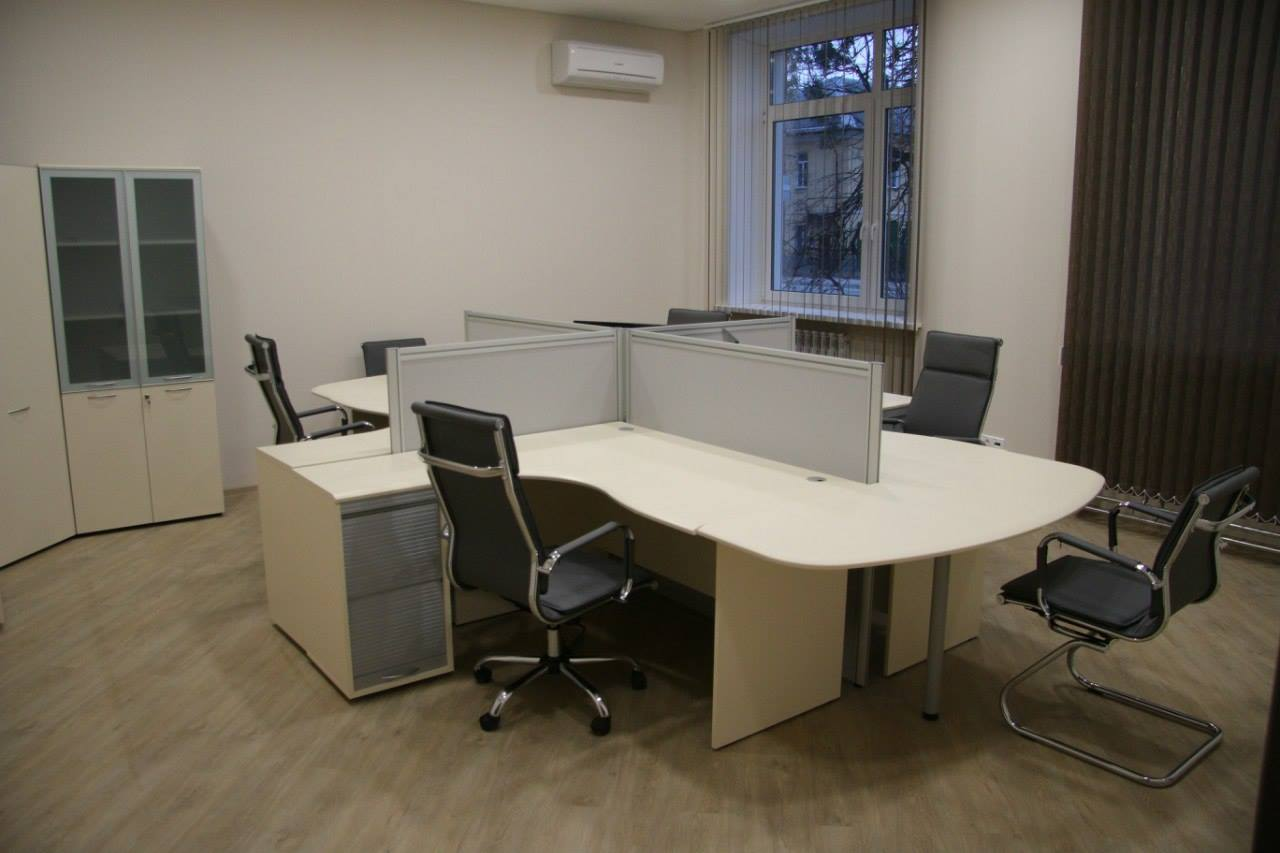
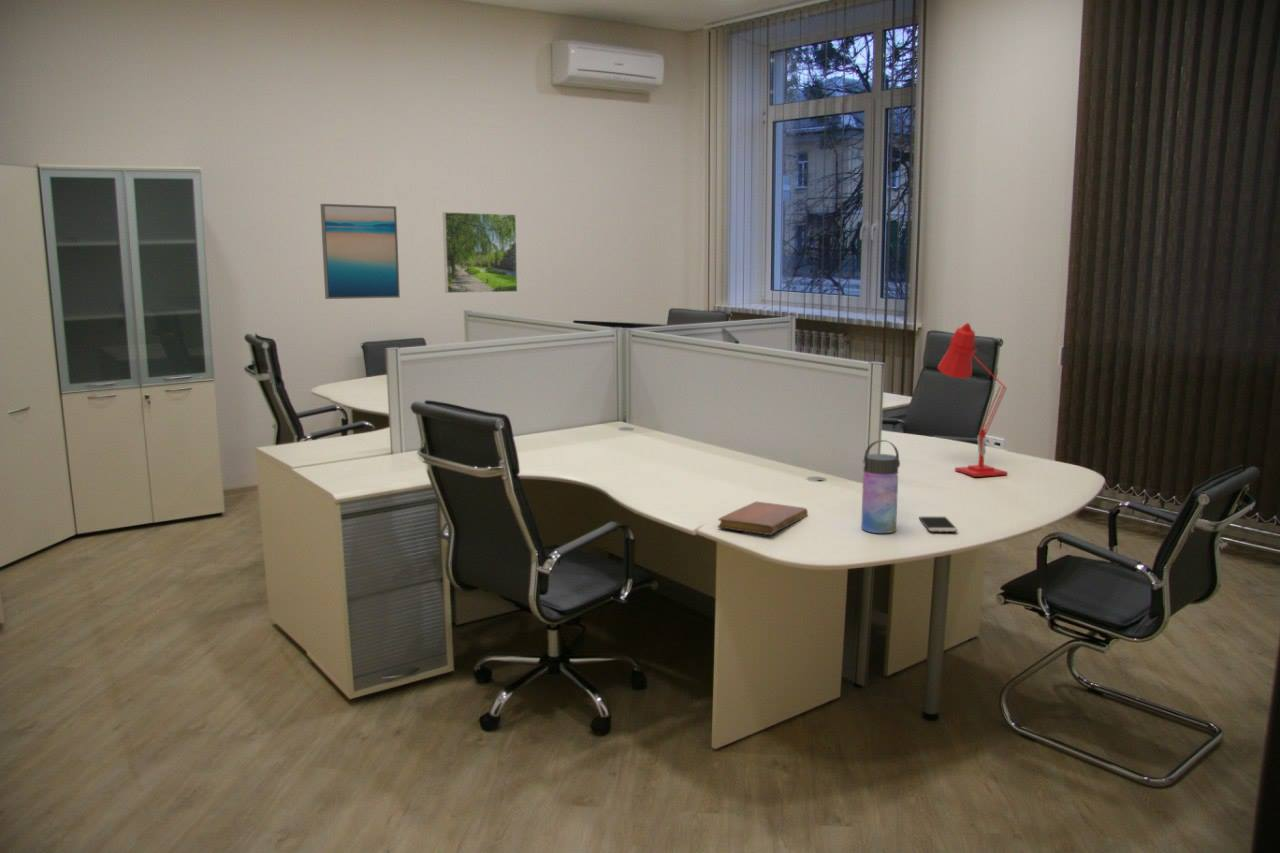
+ water bottle (880, 484)
+ notebook (763, 517)
+ smartphone (937, 523)
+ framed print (481, 253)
+ desk lamp (991, 405)
+ wall art (361, 252)
